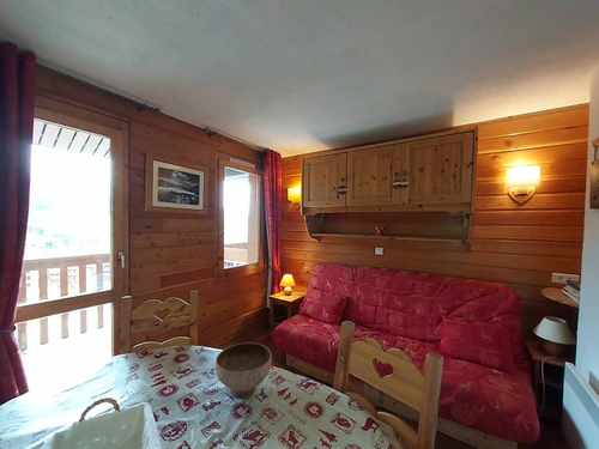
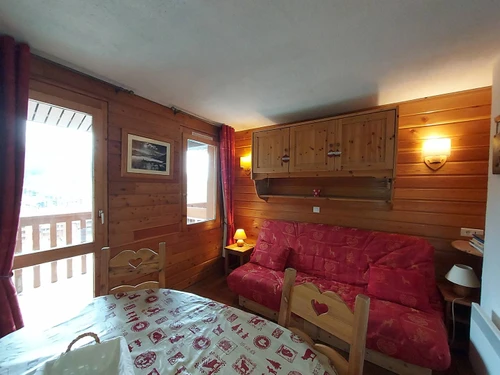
- bowl (243, 372)
